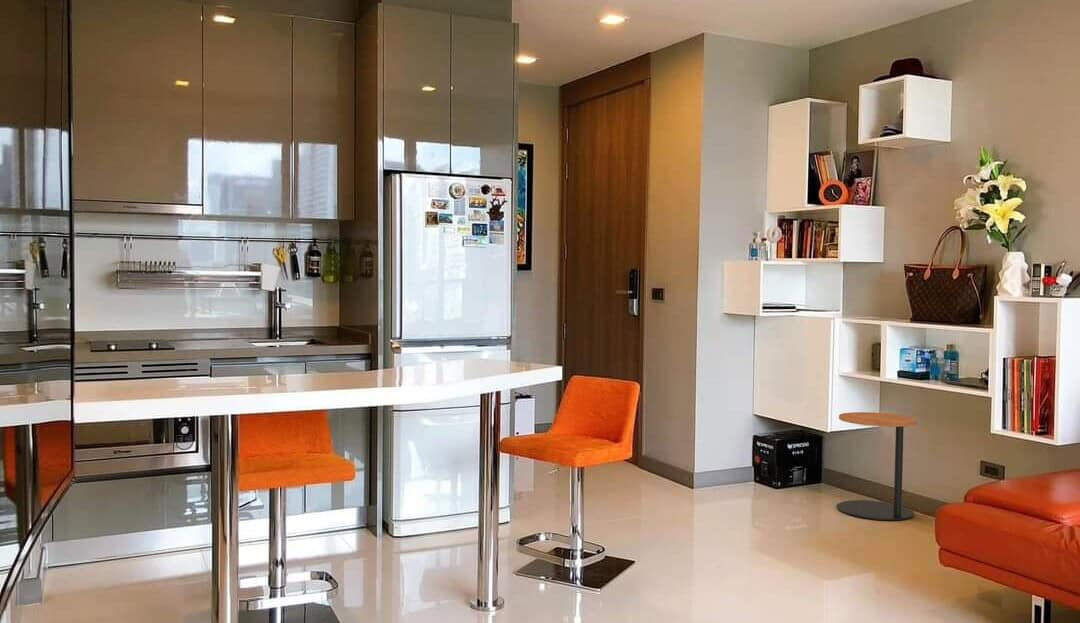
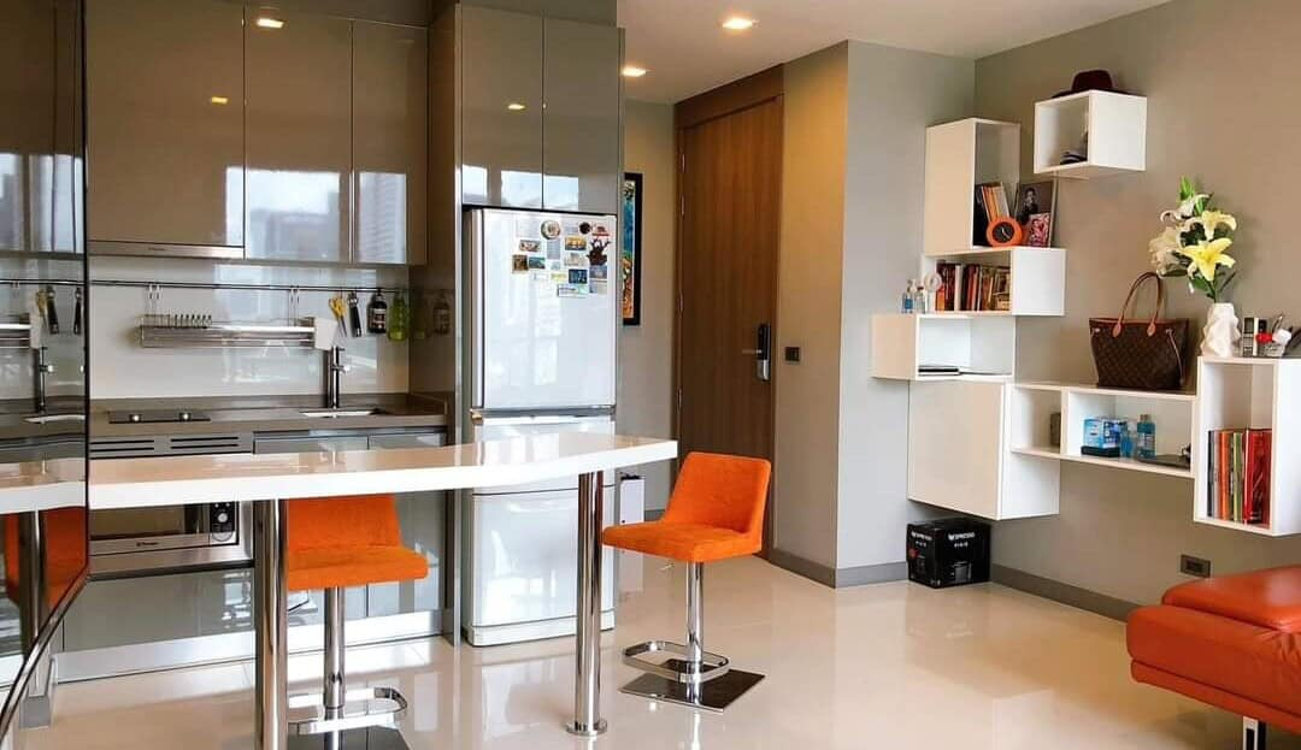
- side table (895, 464)
